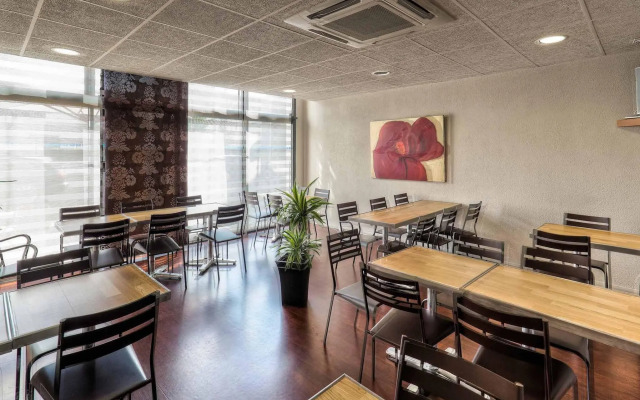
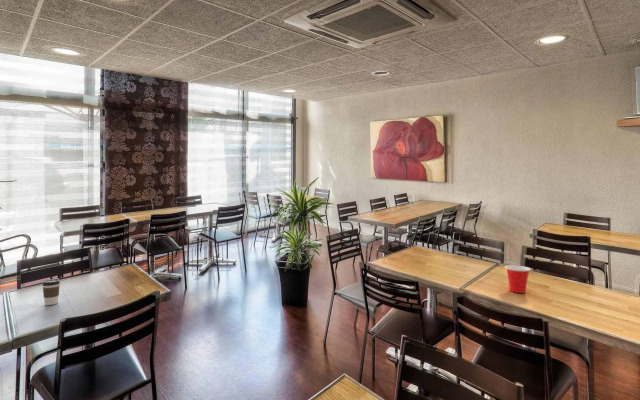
+ cup (517, 279)
+ coffee cup (51, 292)
